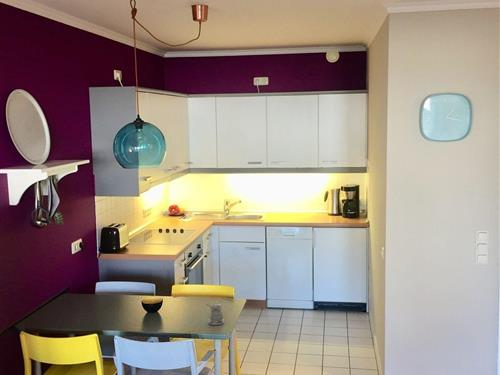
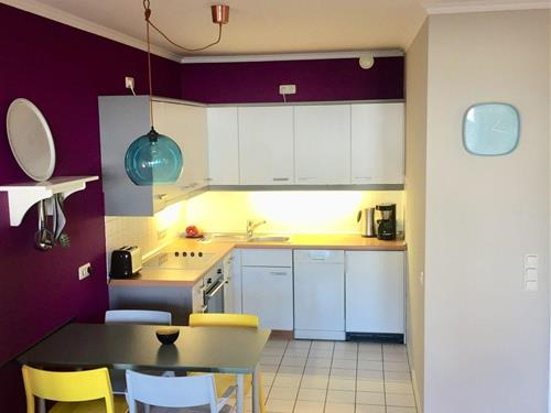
- pepper shaker (215, 313)
